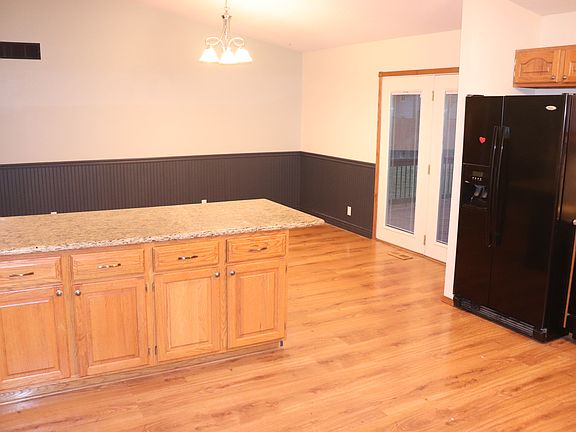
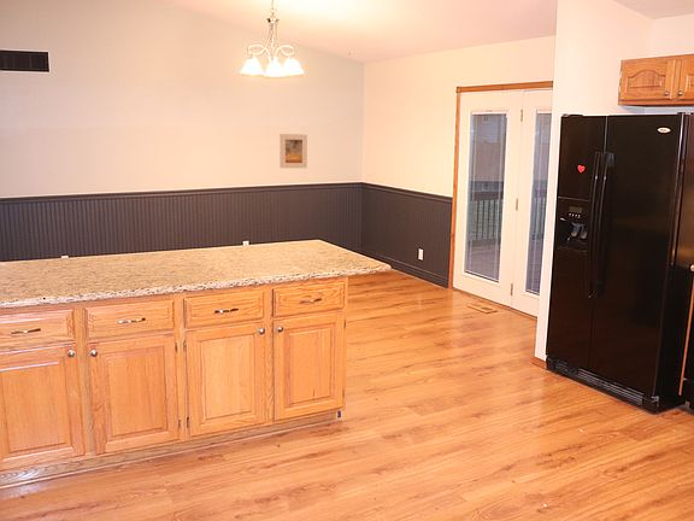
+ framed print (293, 151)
